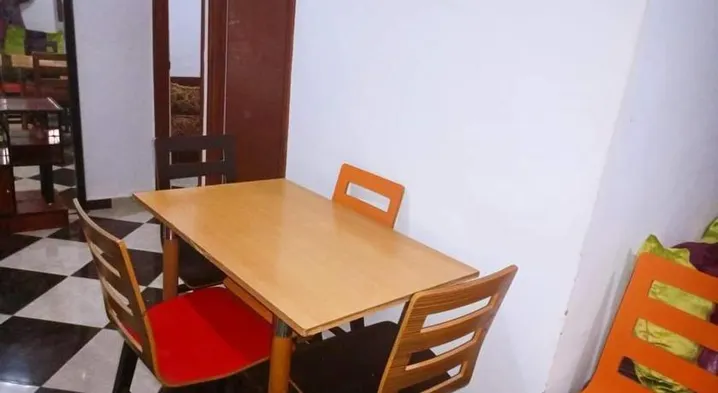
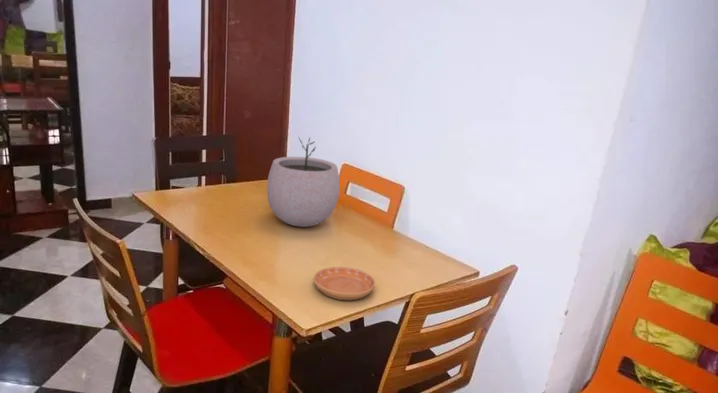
+ plant pot (304, 180)
+ saucer (344, 284)
